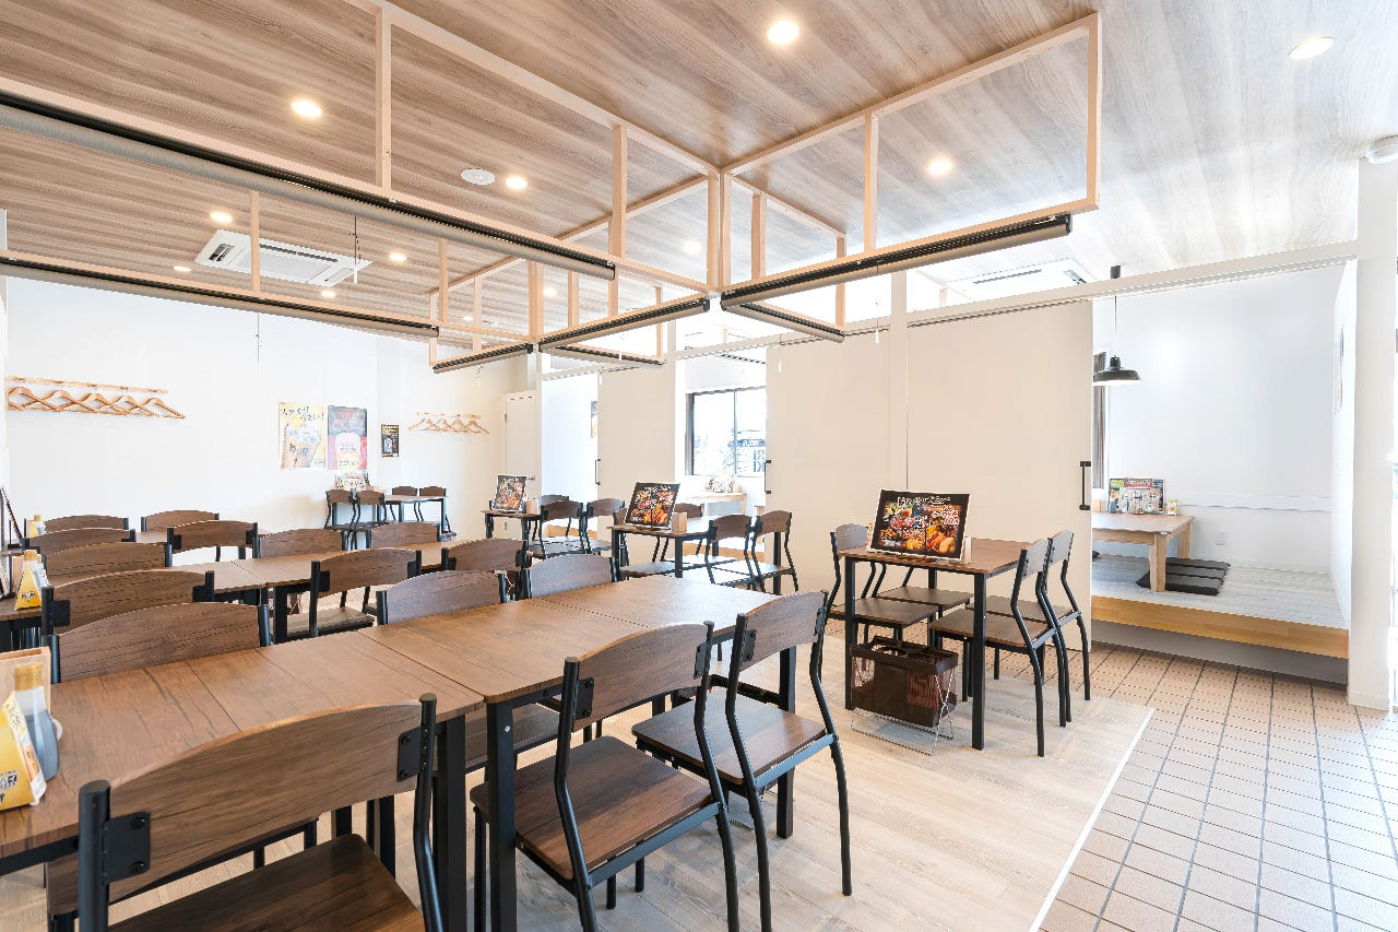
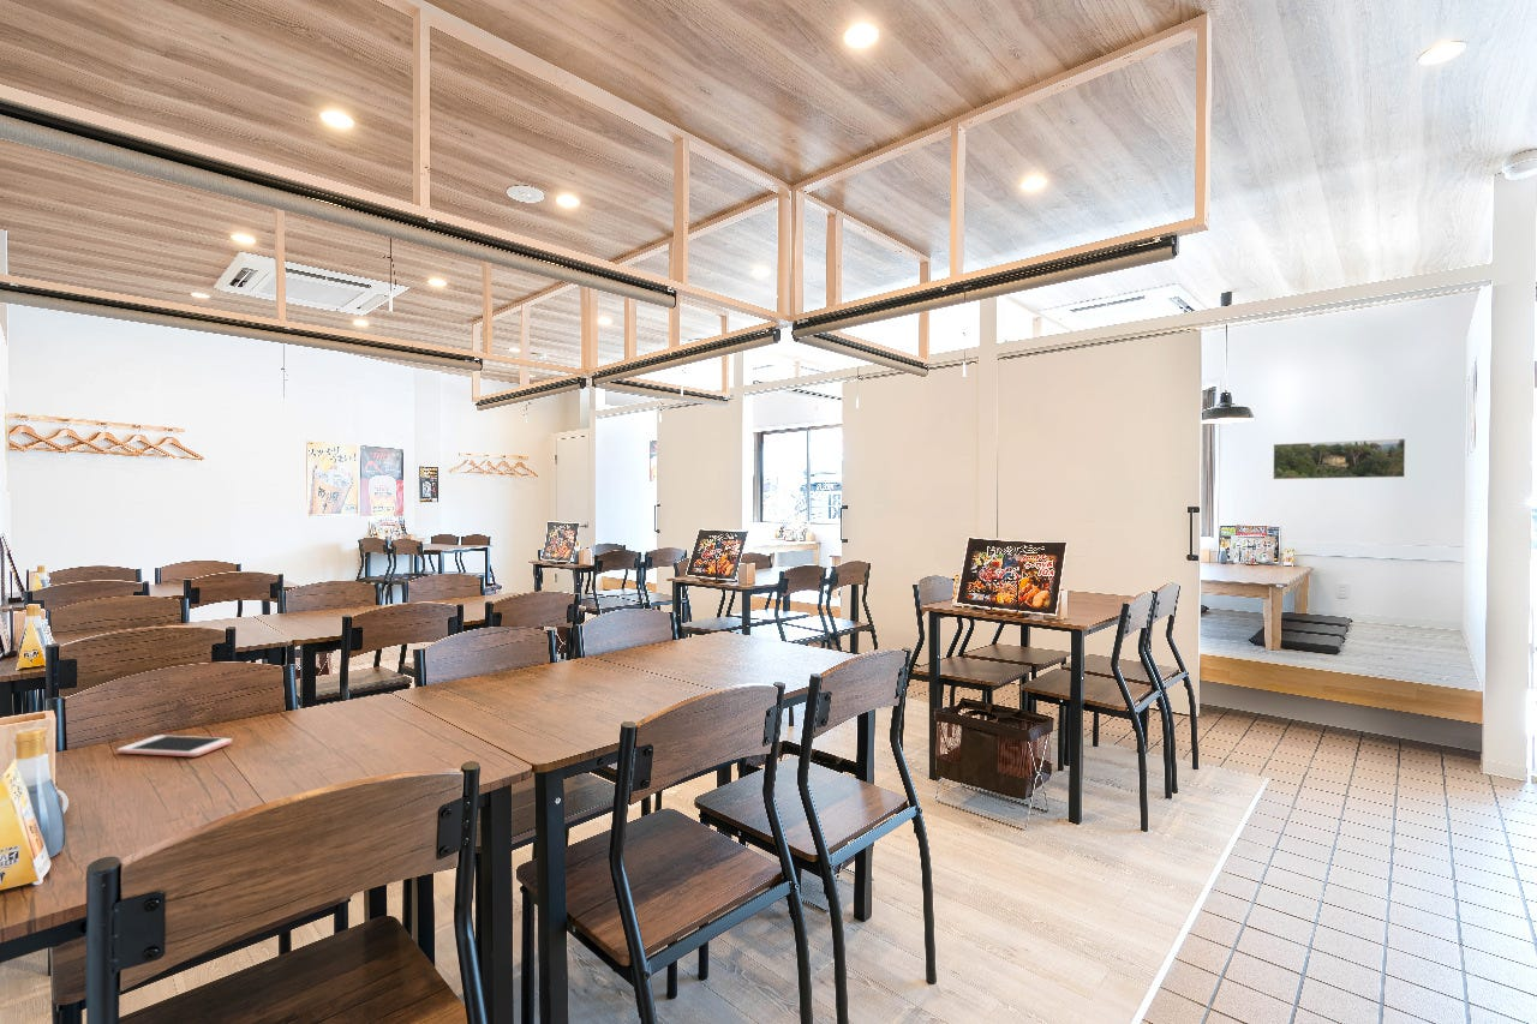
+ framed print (1335, 460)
+ cell phone (175, 745)
